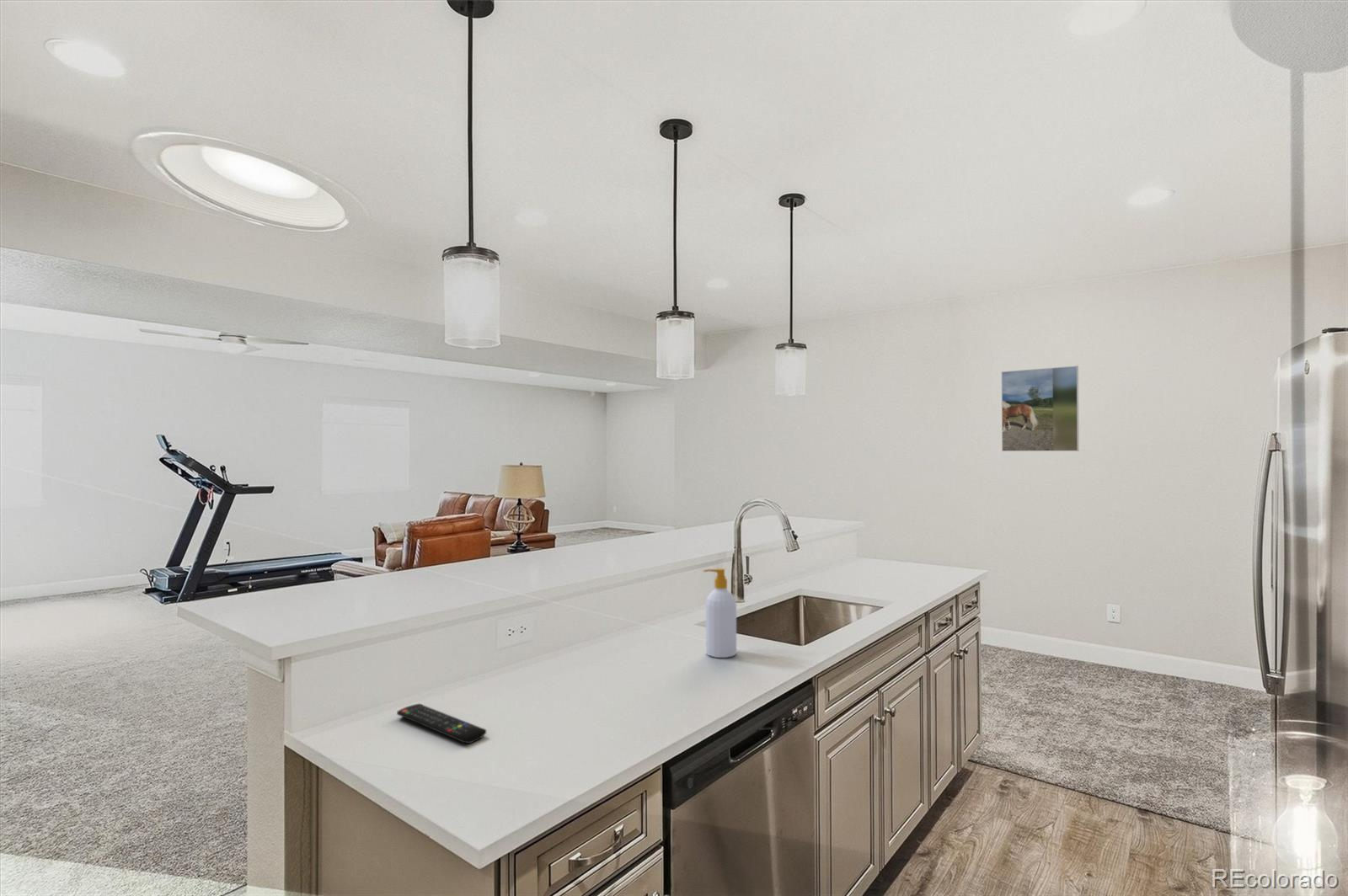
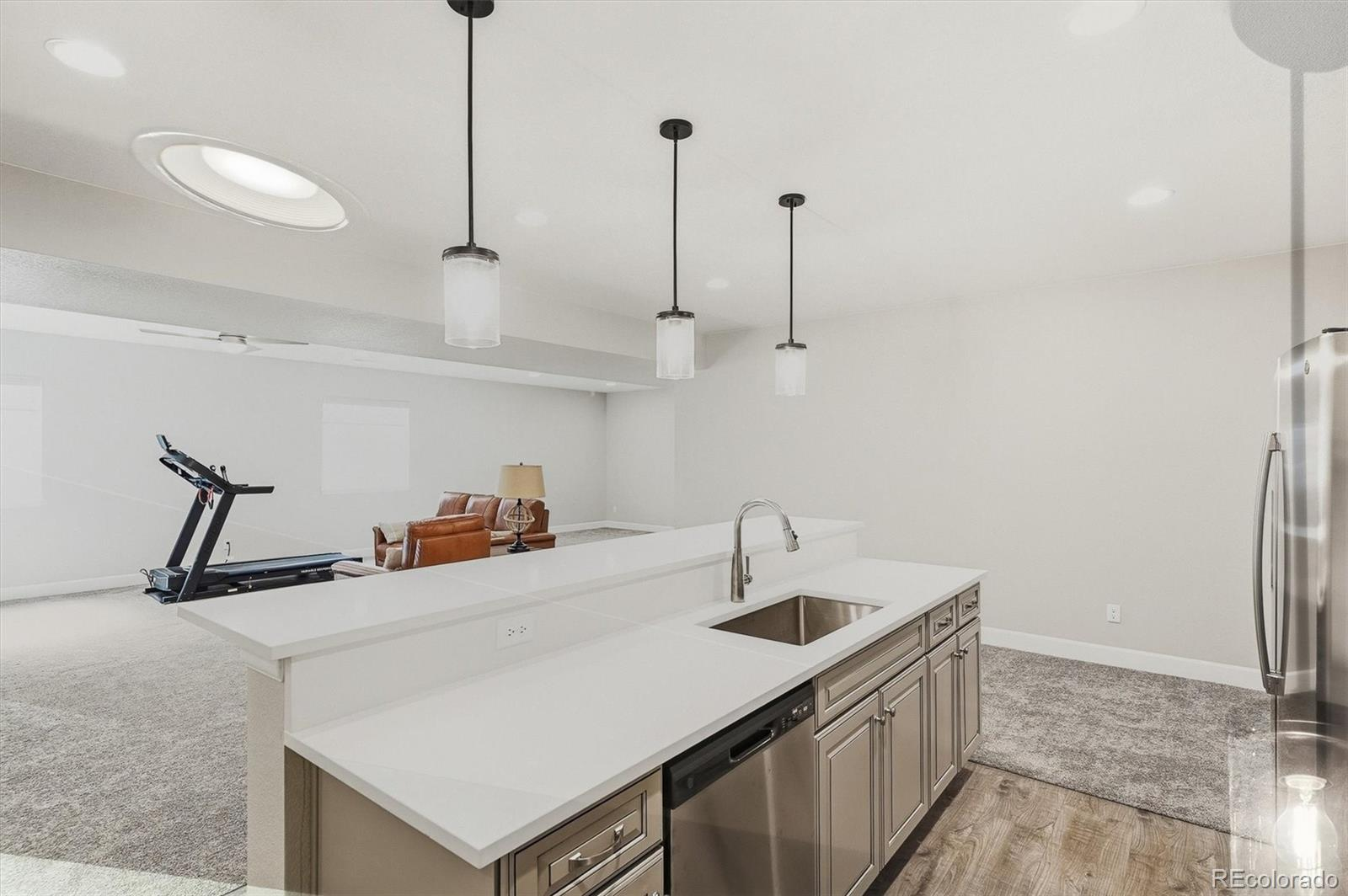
- remote control (439, 723)
- soap bottle (719, 611)
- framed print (1039, 410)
